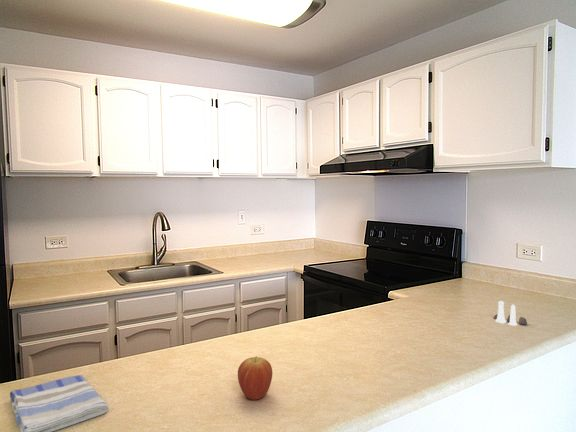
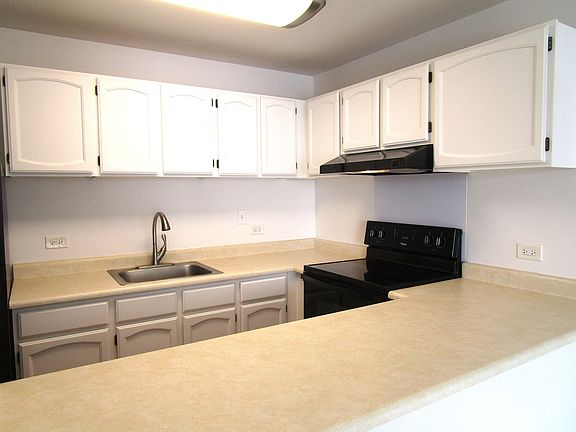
- fruit (255, 375)
- salt and pepper shaker set (510, 313)
- dish towel (57, 400)
